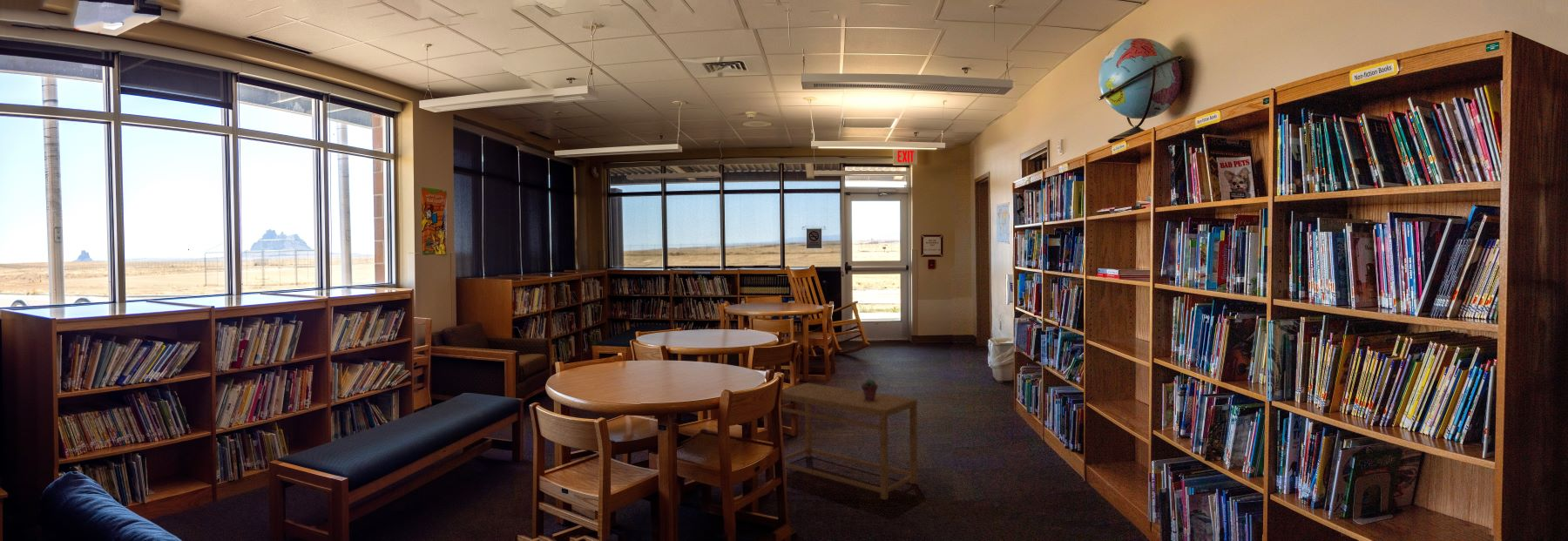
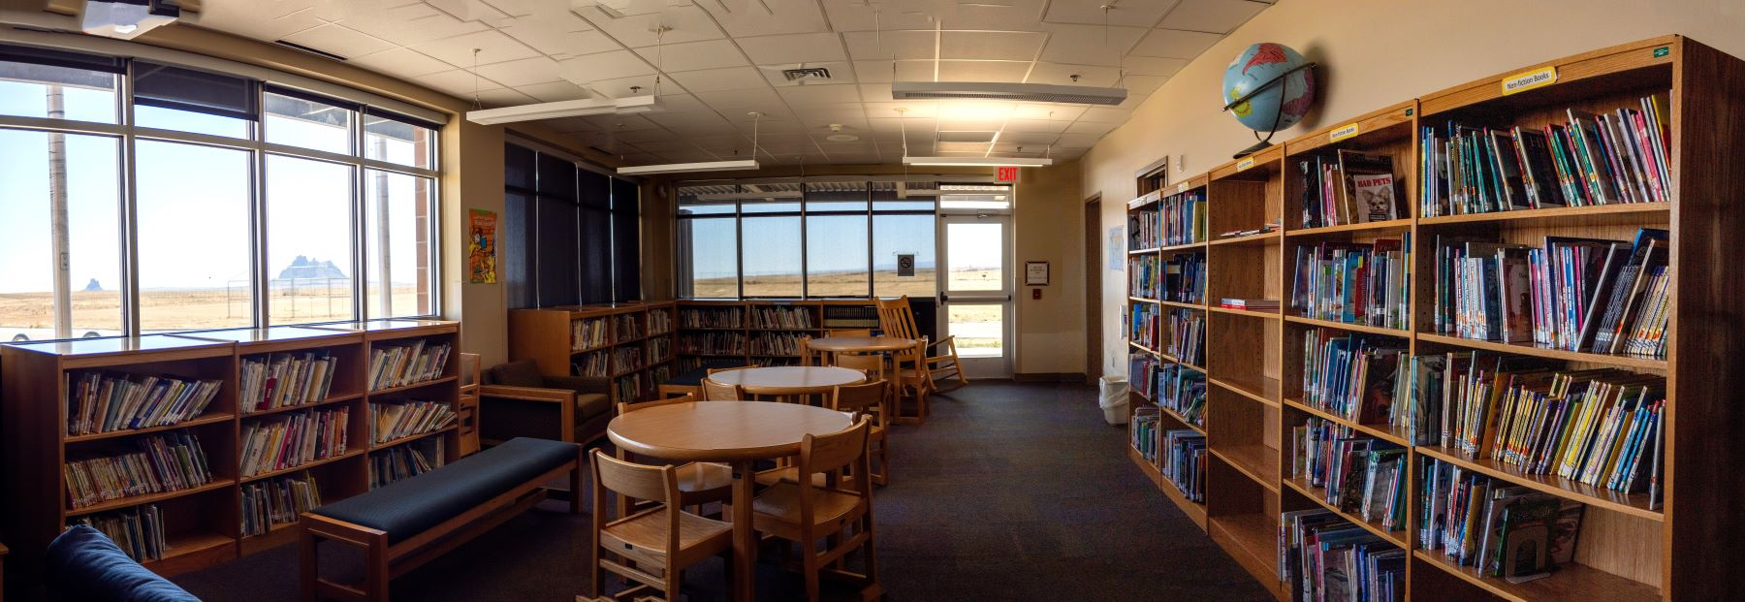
- potted succulent (869, 389)
- side table (842, 423)
